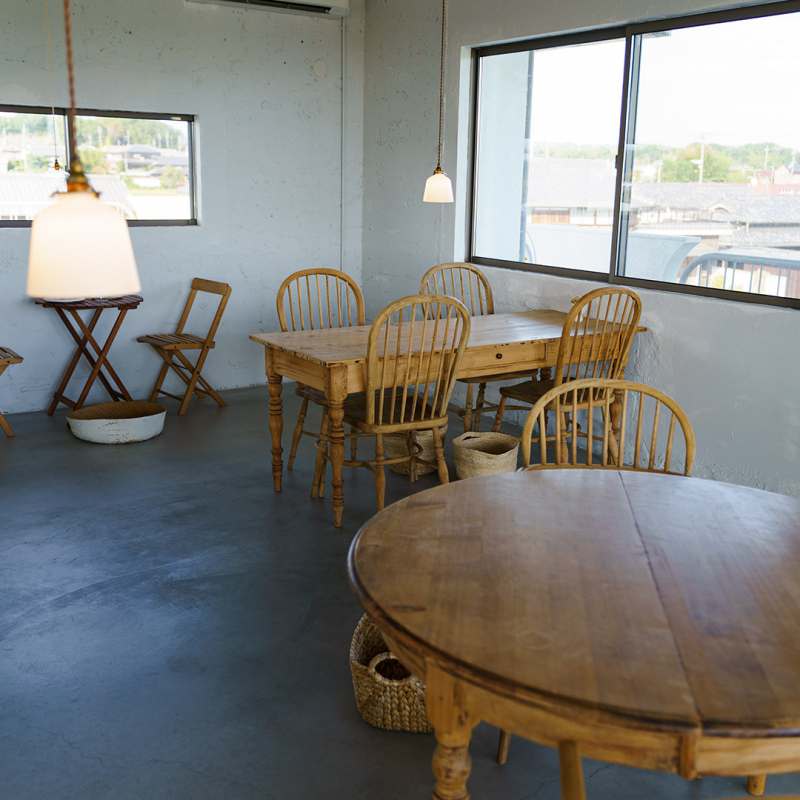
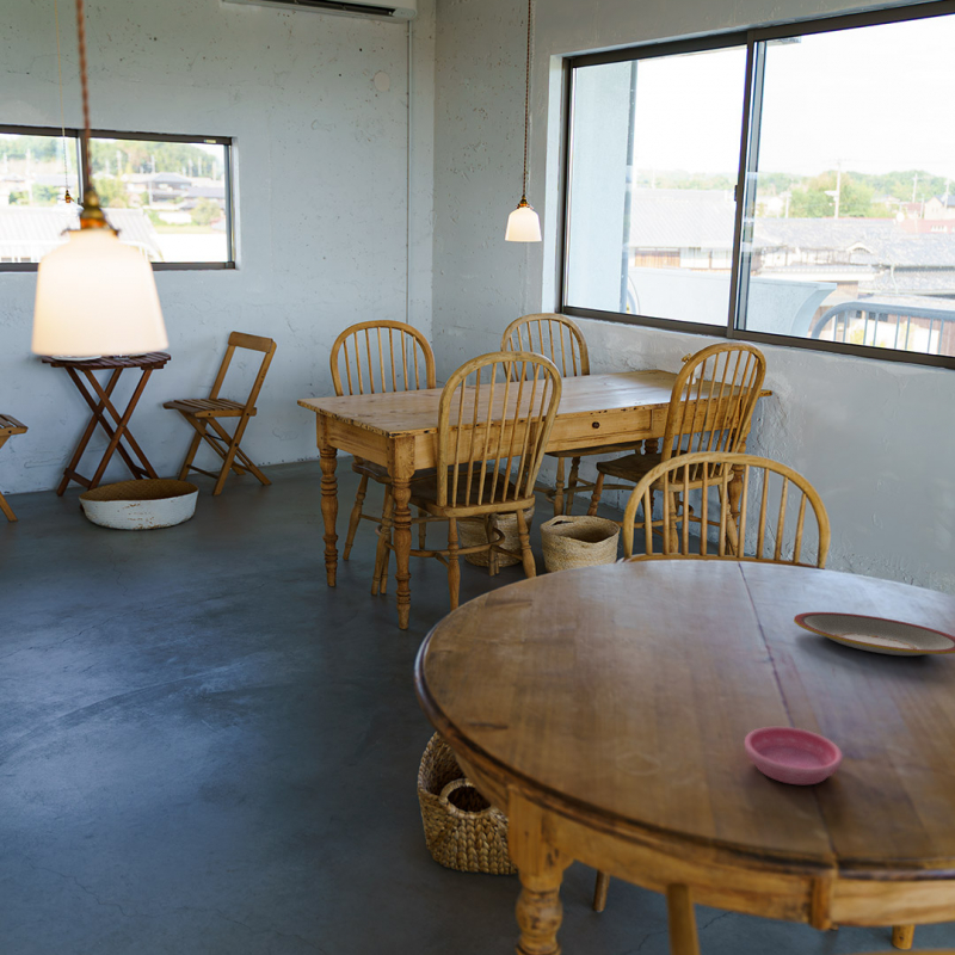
+ saucer (791, 757)
+ plate (876, 637)
